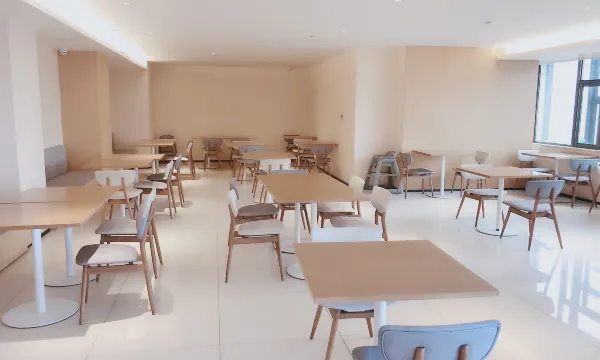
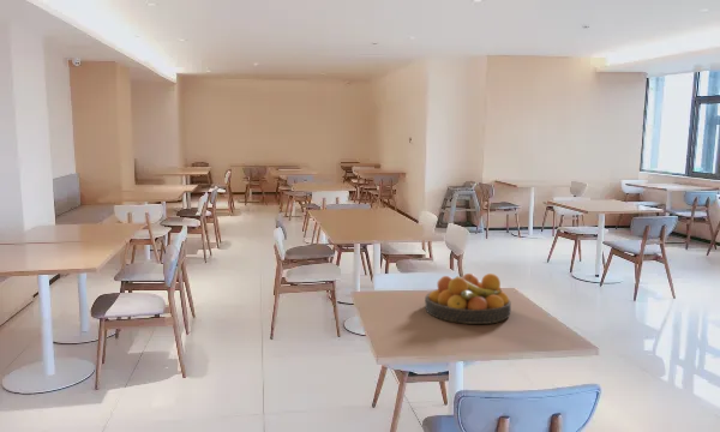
+ fruit bowl (468, 293)
